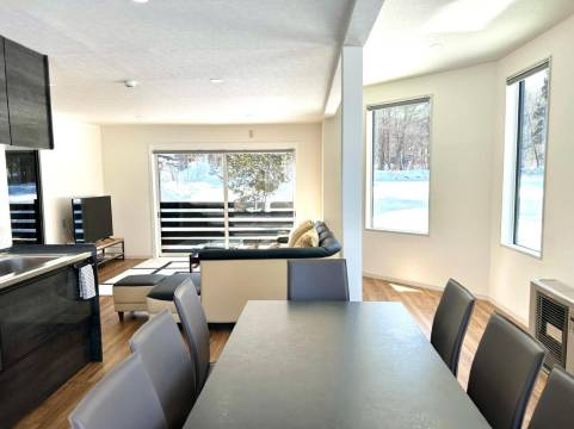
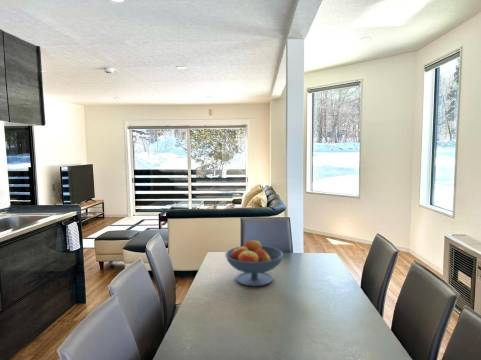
+ fruit bowl (254, 261)
